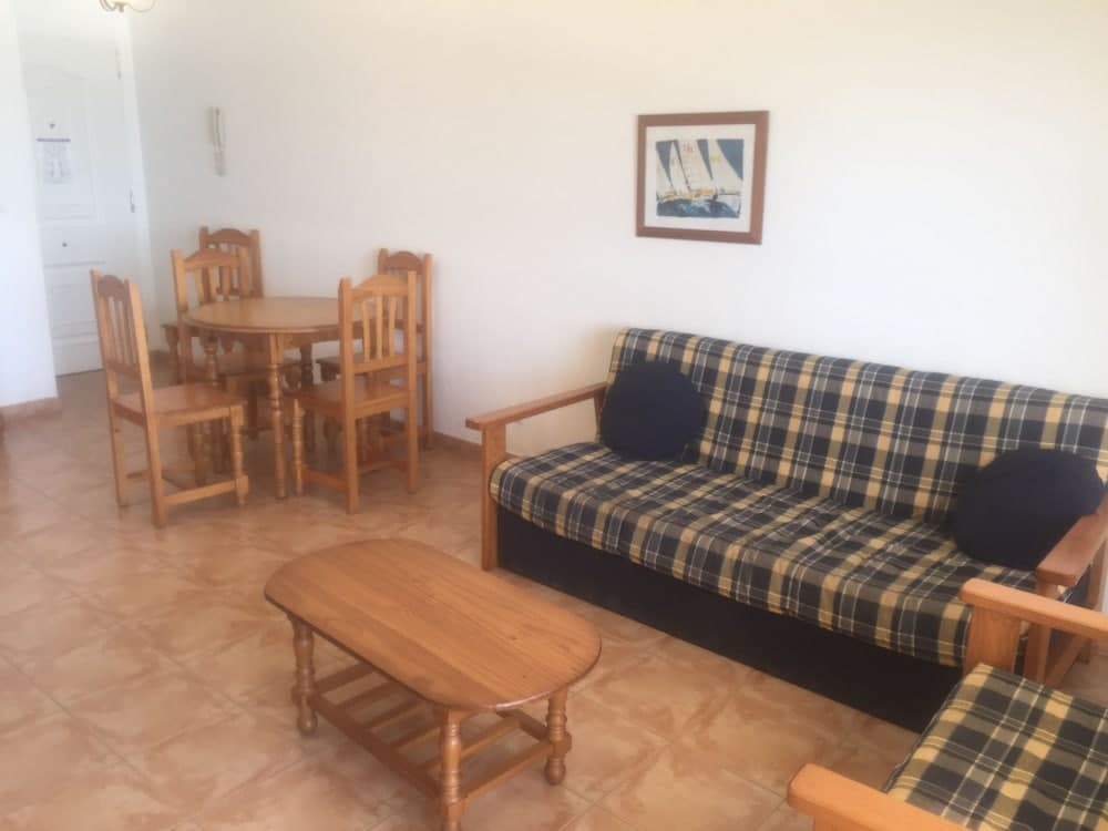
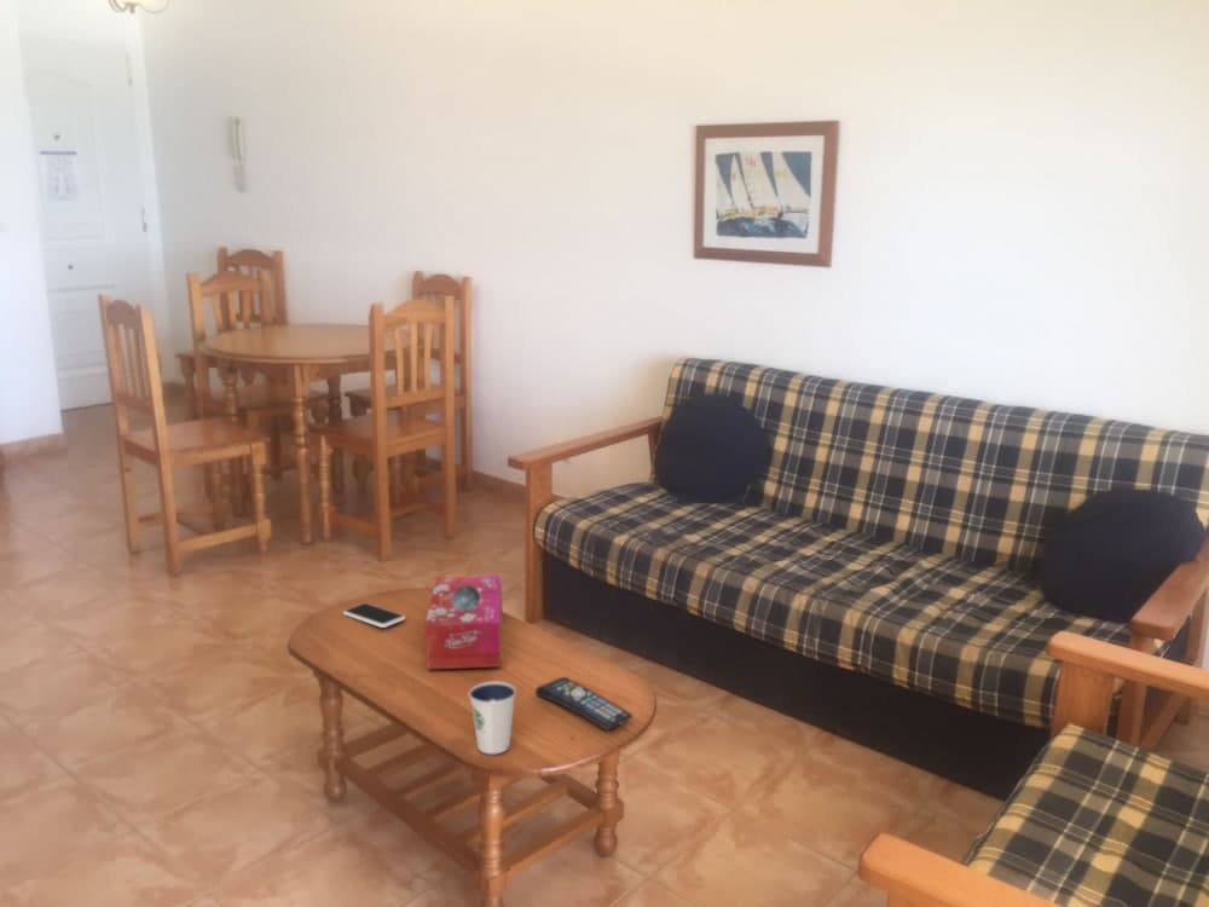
+ dixie cup (492, 718)
+ remote control (582, 701)
+ tissue box (465, 619)
+ smartphone (374, 614)
